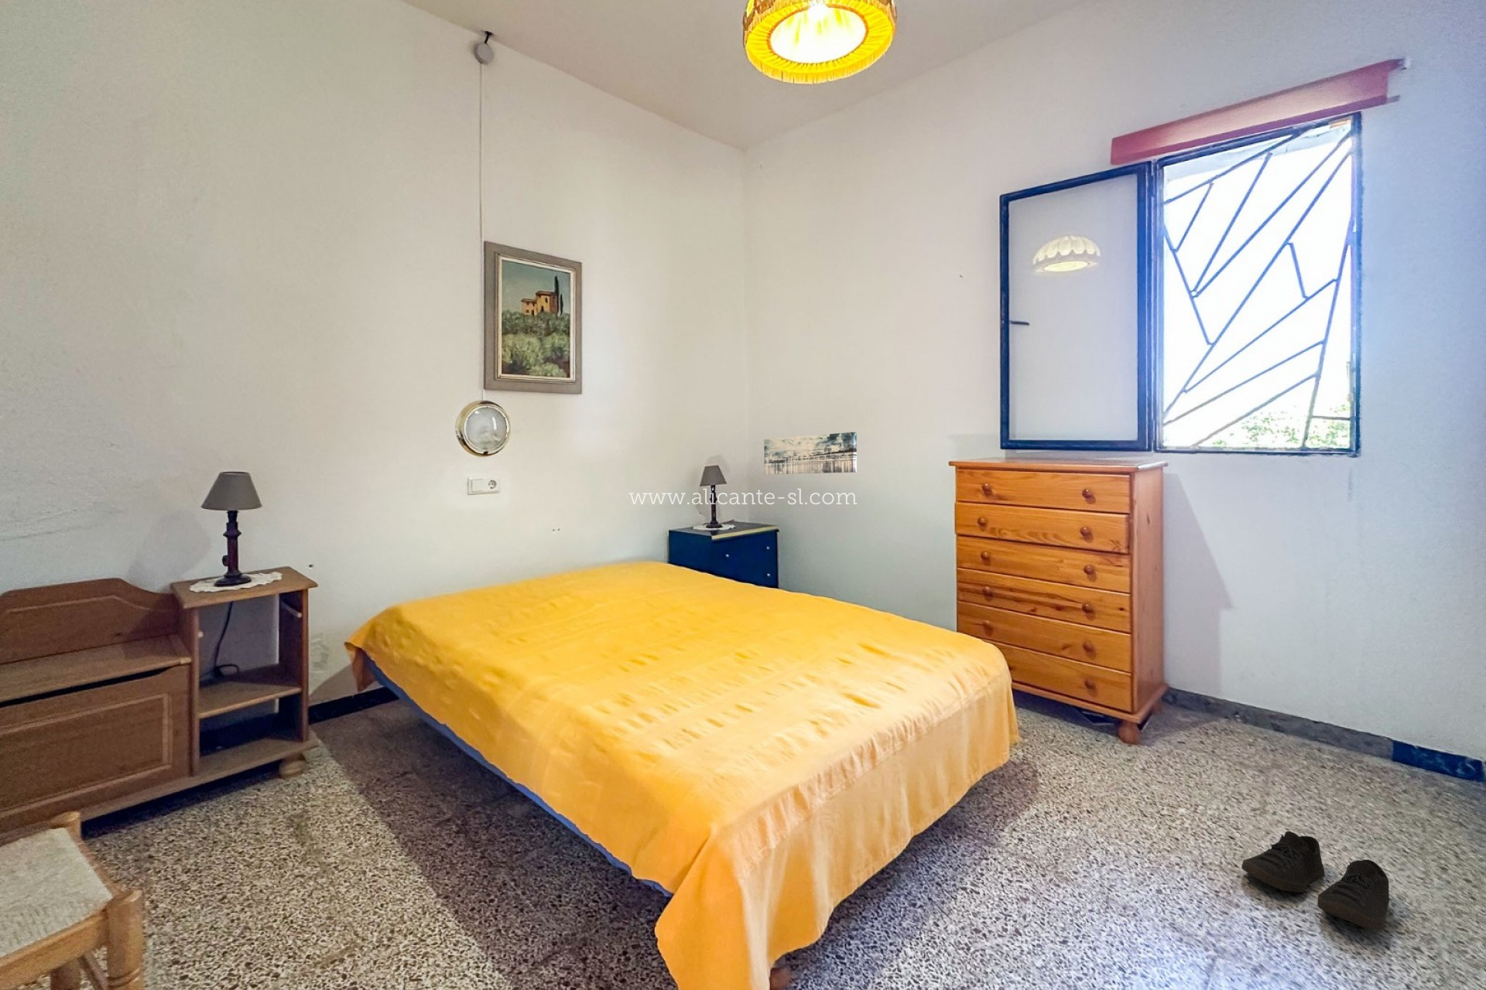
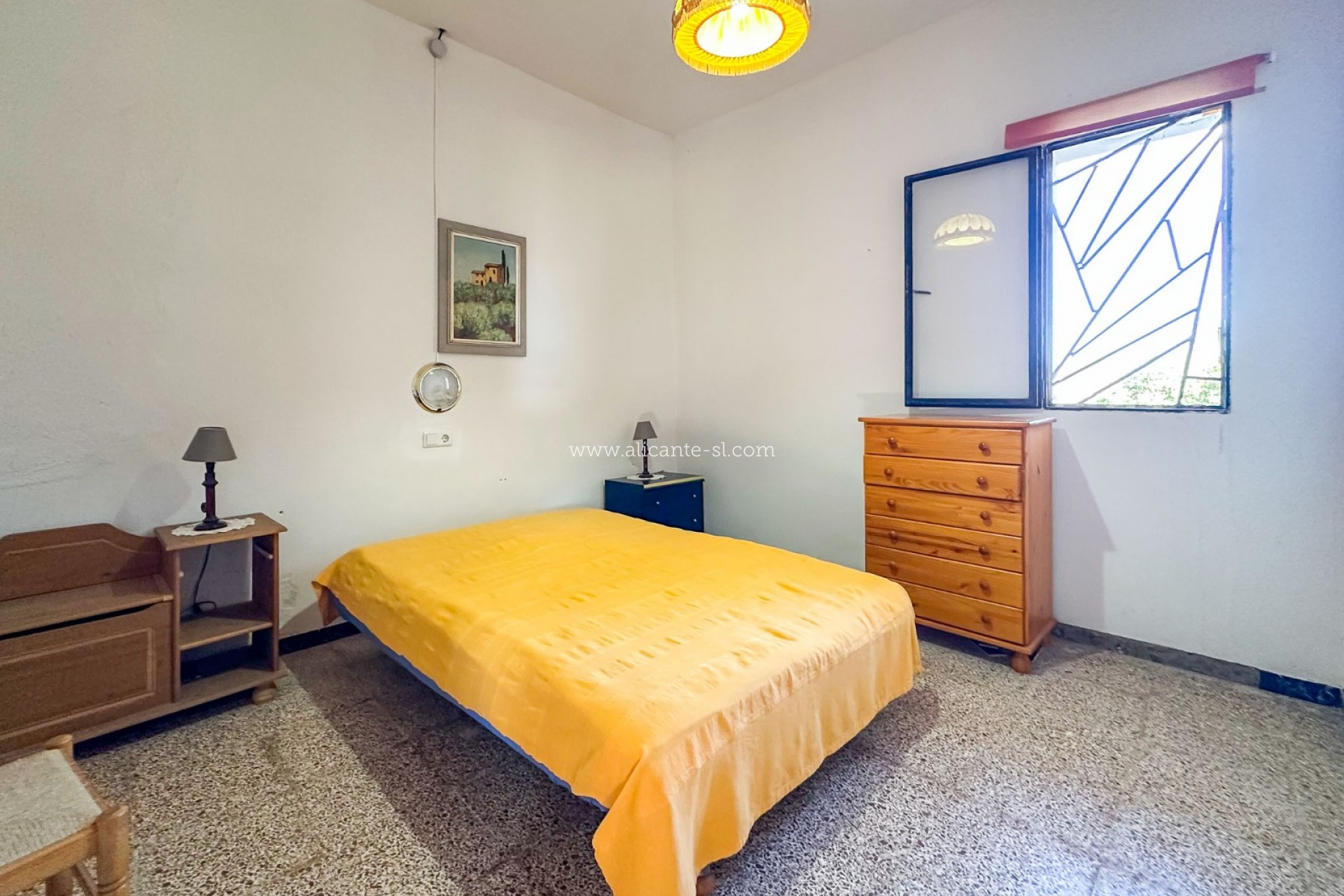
- wall art (807, 454)
- shoe (1320, 873)
